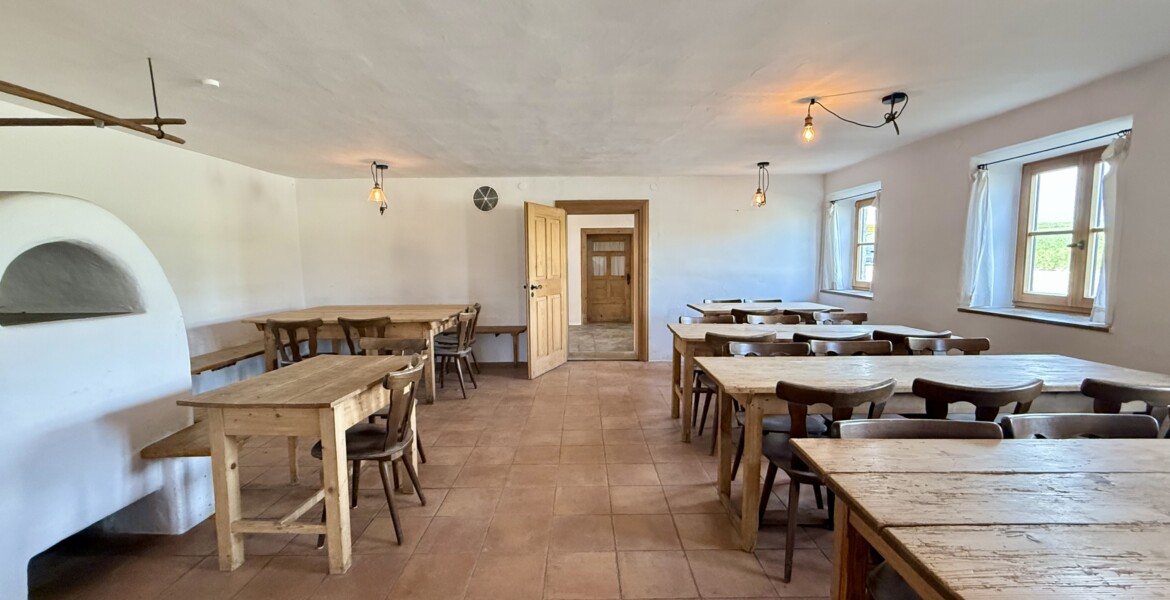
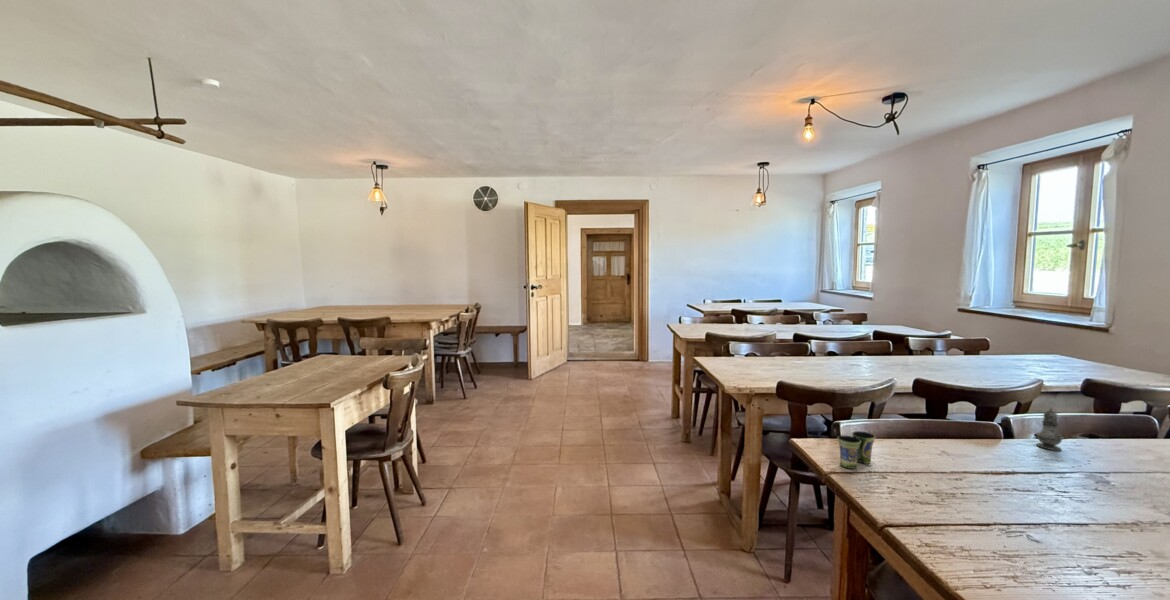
+ cup (855, 450)
+ salt shaker (1049, 427)
